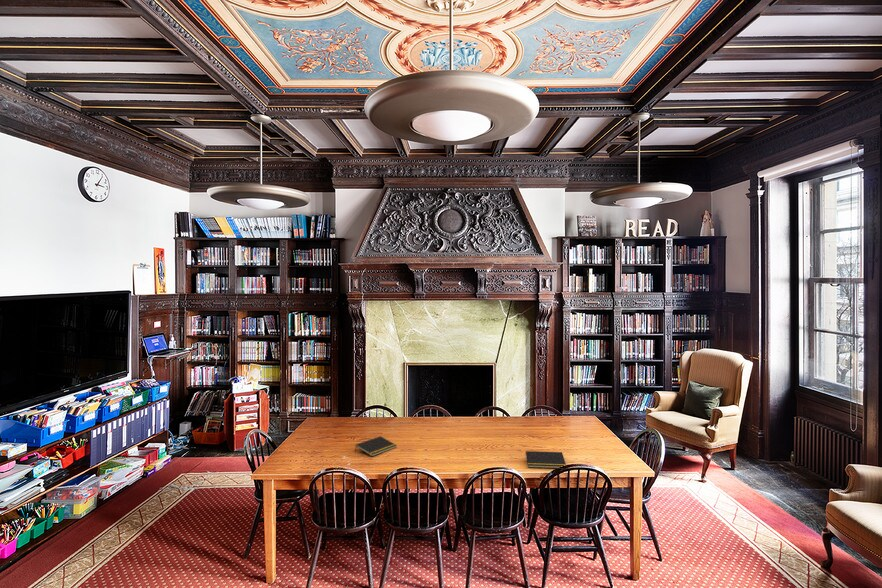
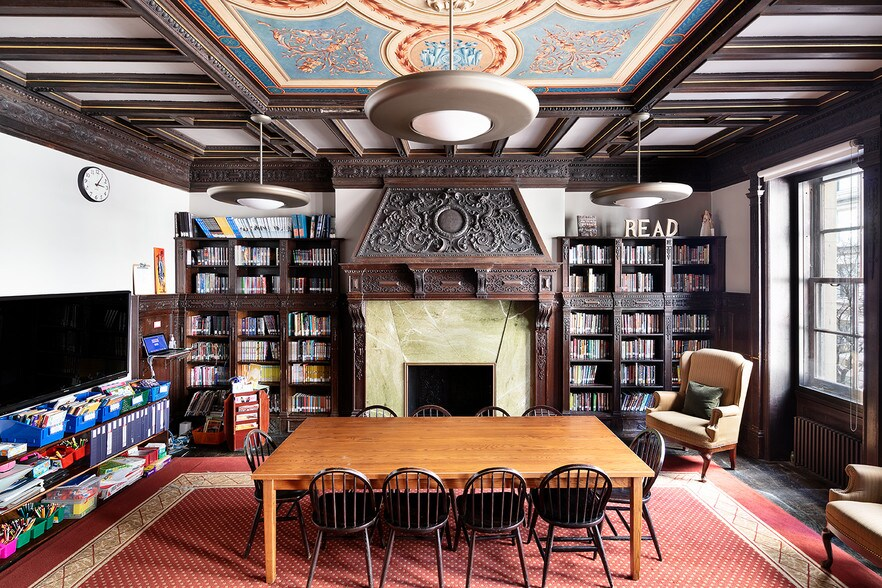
- notepad (545, 459)
- notepad (376, 445)
